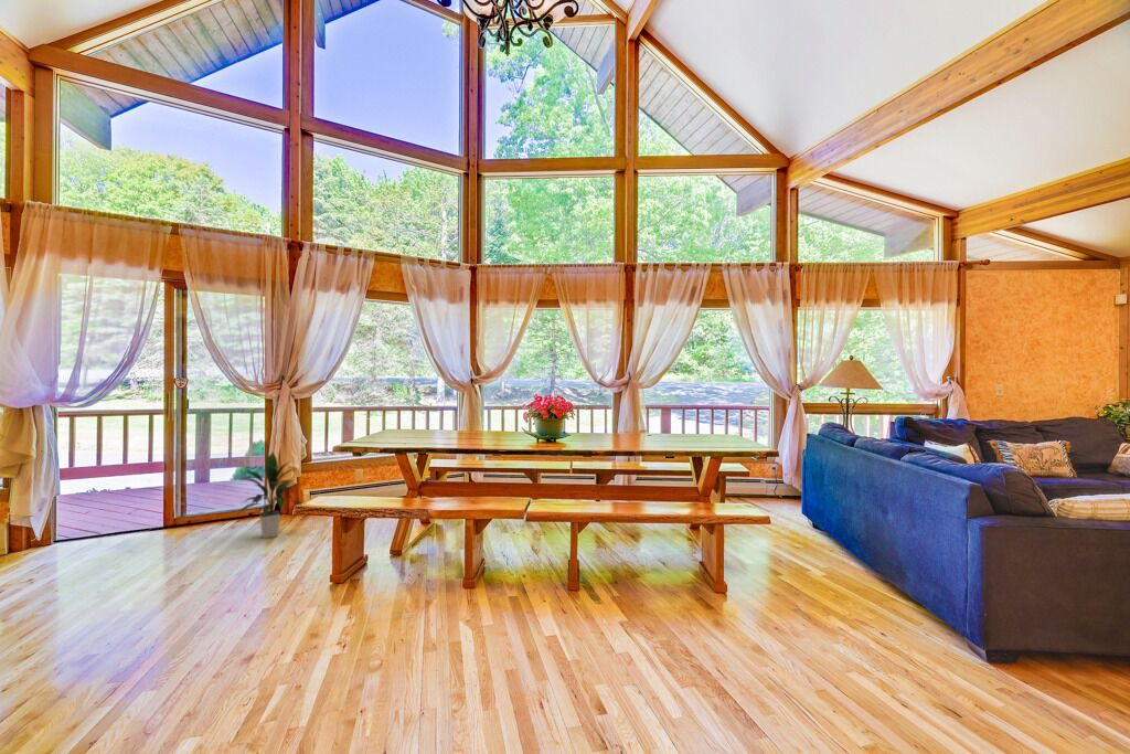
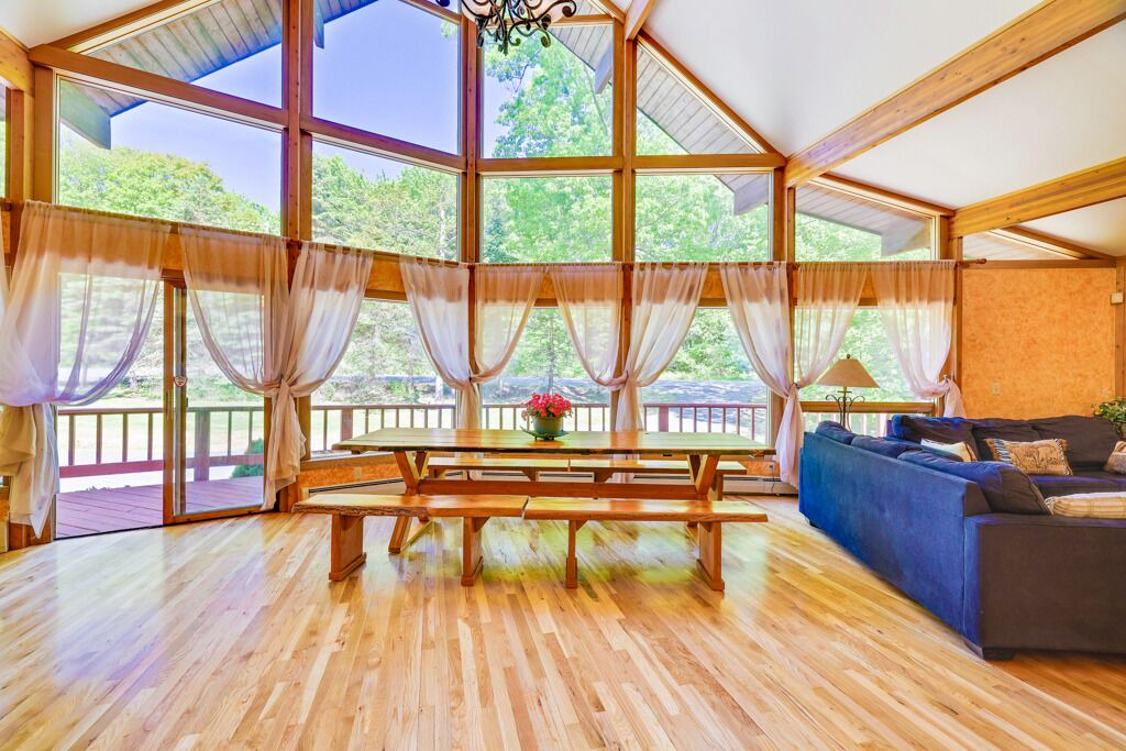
- indoor plant (273, 493)
